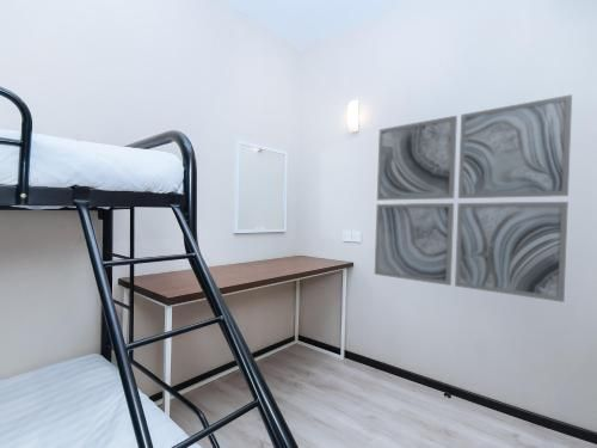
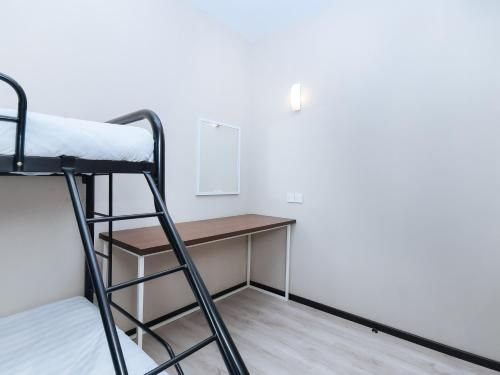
- wall art (453, 203)
